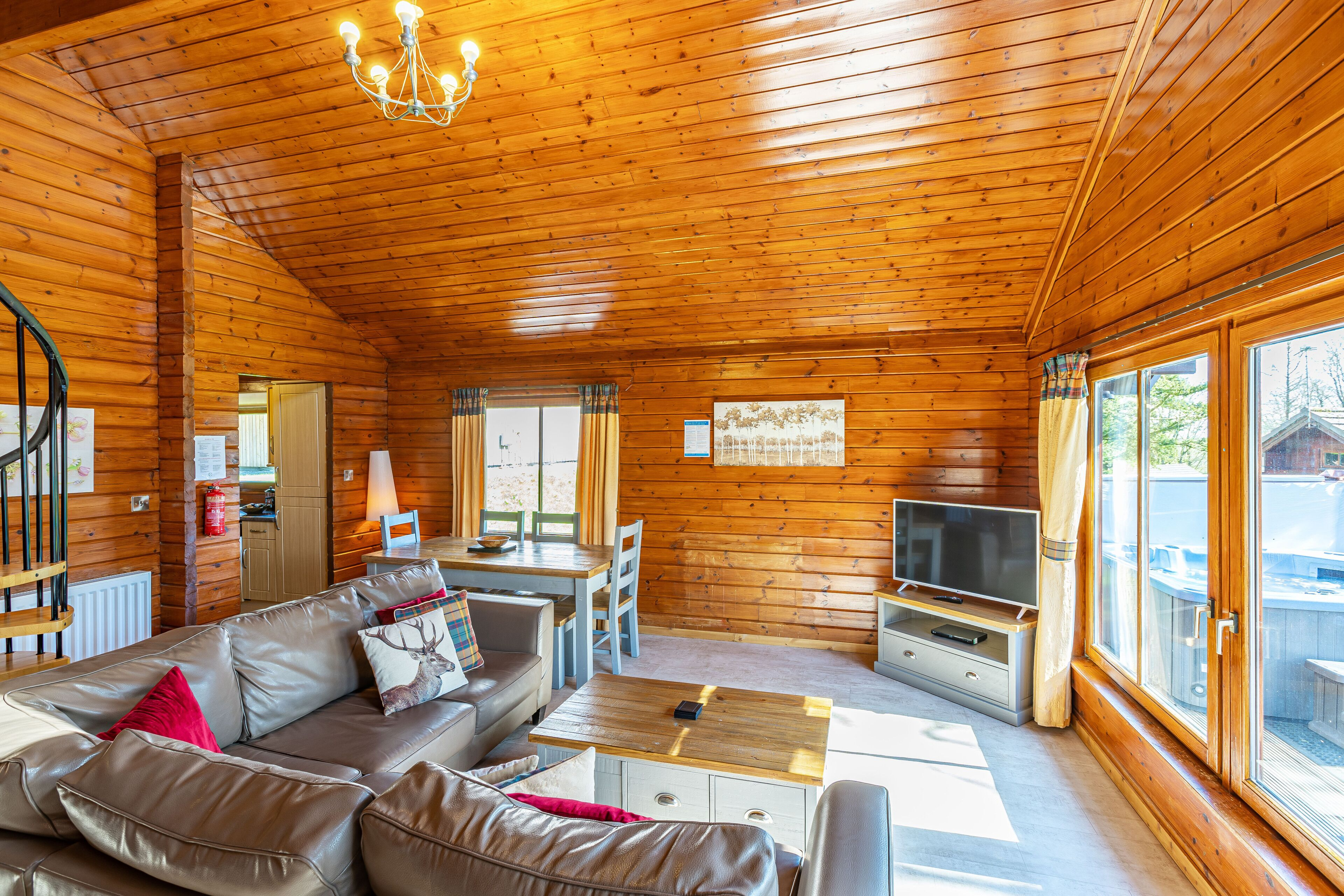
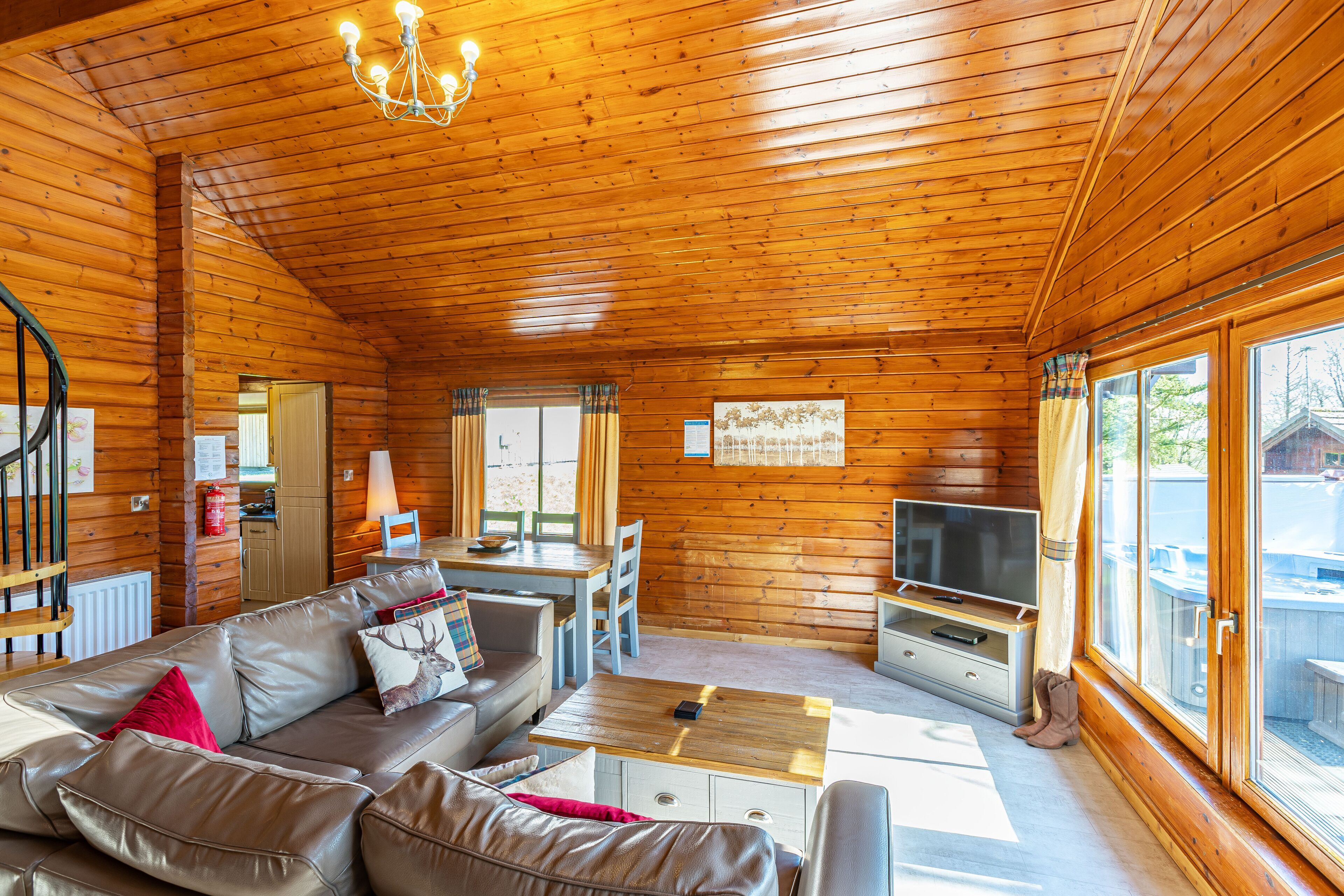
+ boots (1046, 706)
